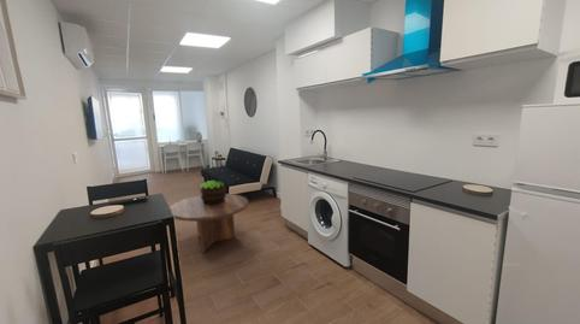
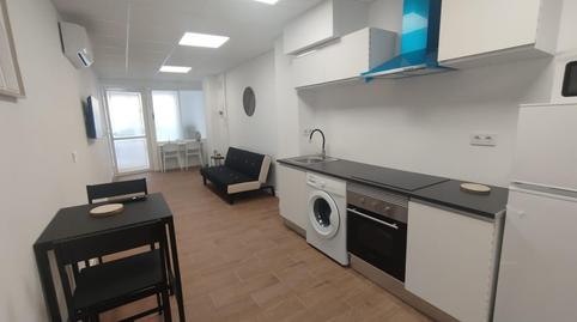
- coffee table (211, 223)
- potted plant (213, 190)
